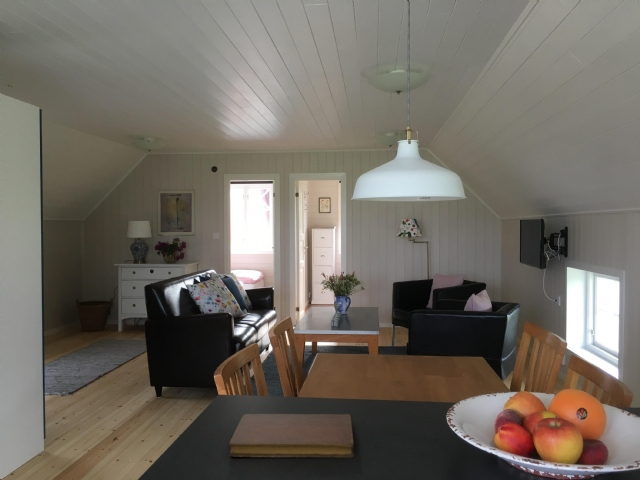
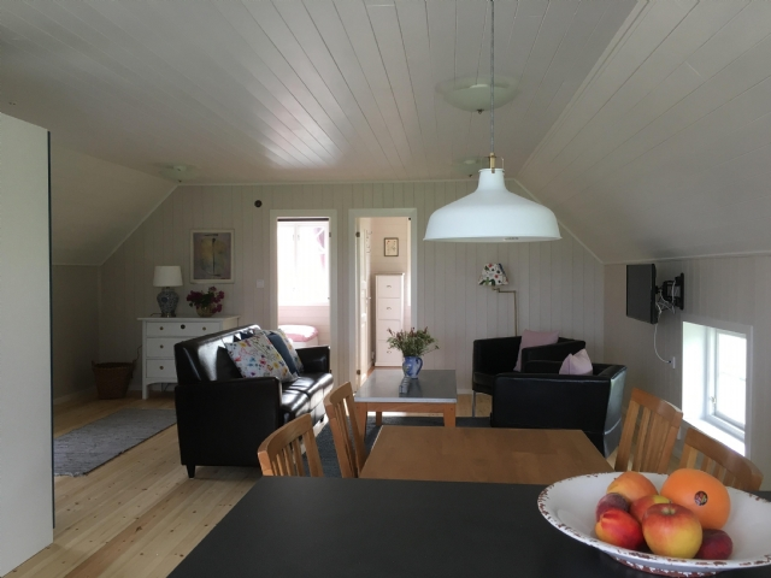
- notebook (294, 433)
